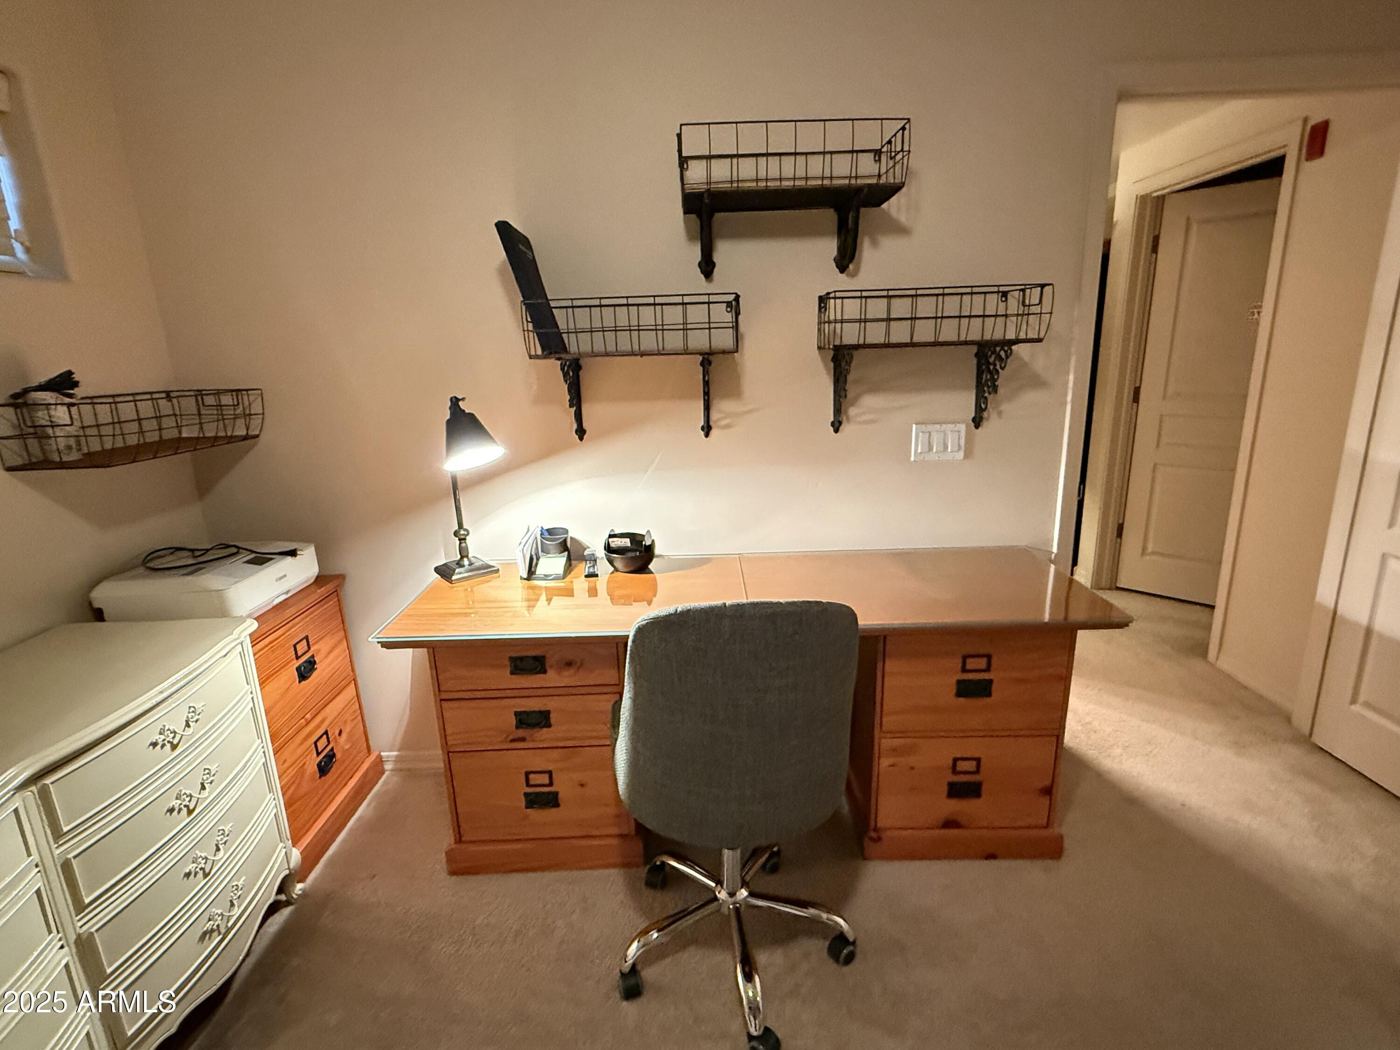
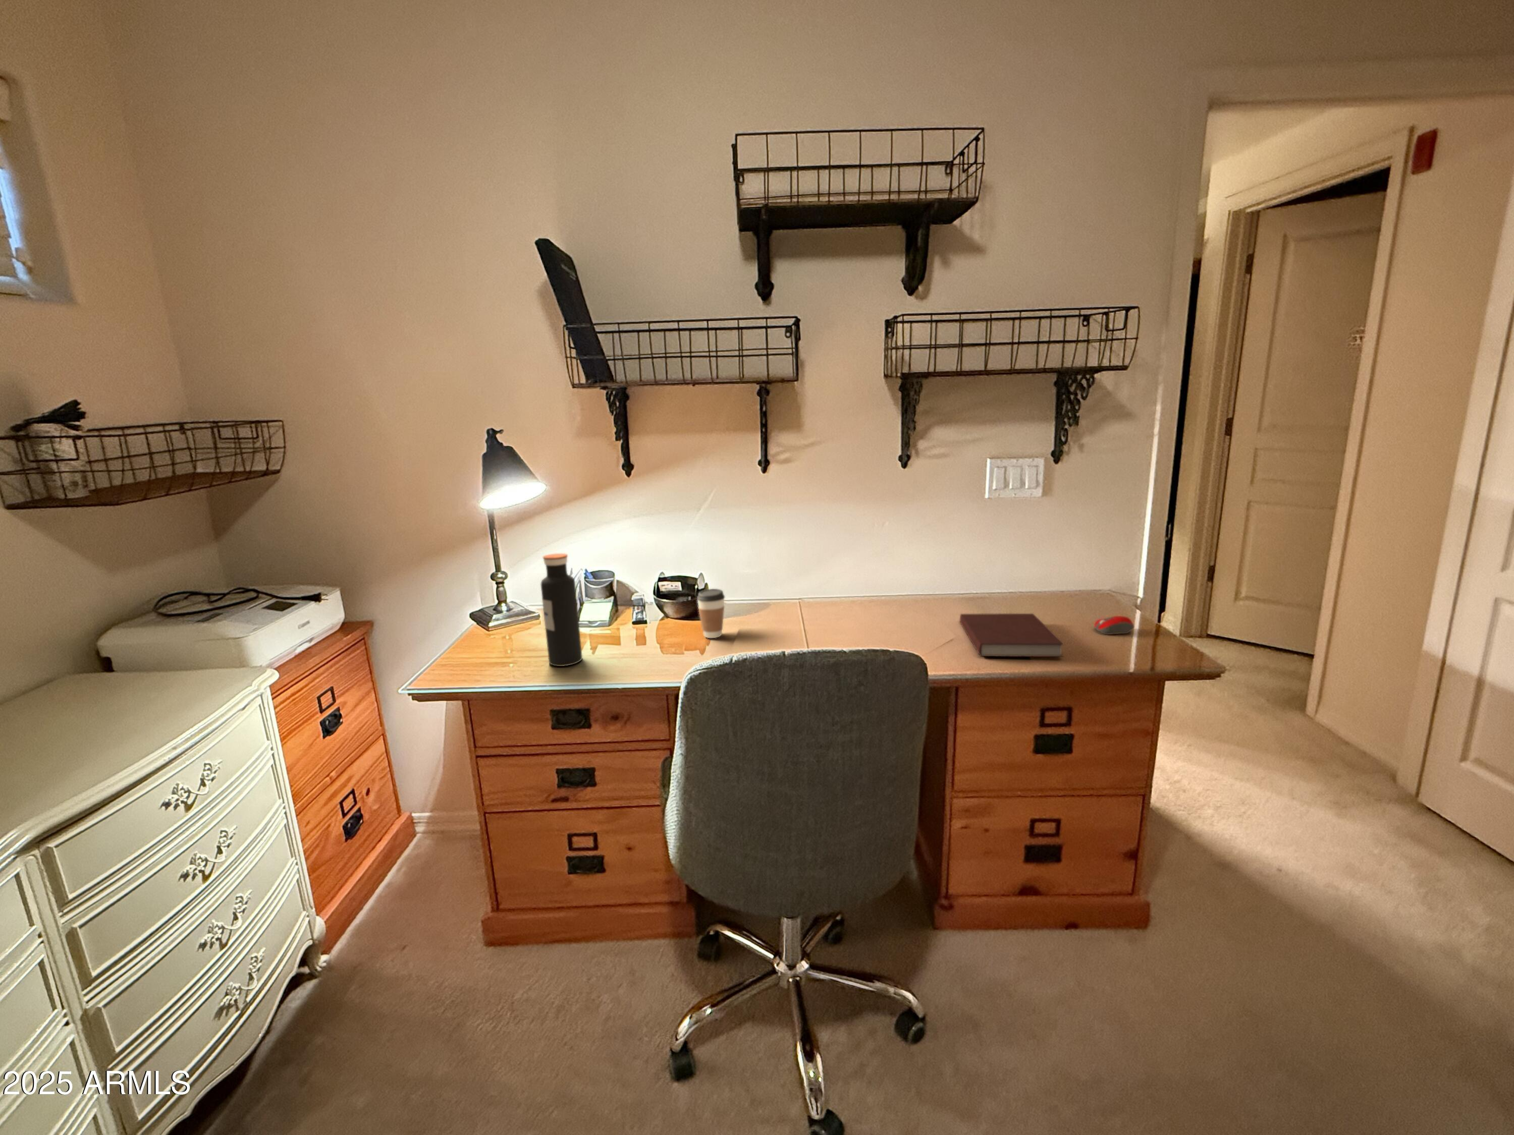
+ computer mouse (1113, 624)
+ water bottle (560, 609)
+ notebook (1007, 633)
+ coffee cup (712, 614)
